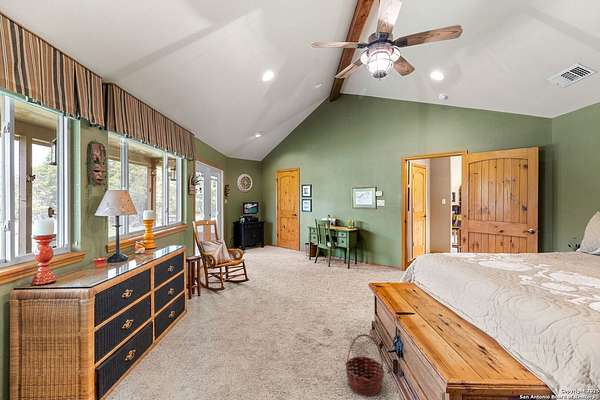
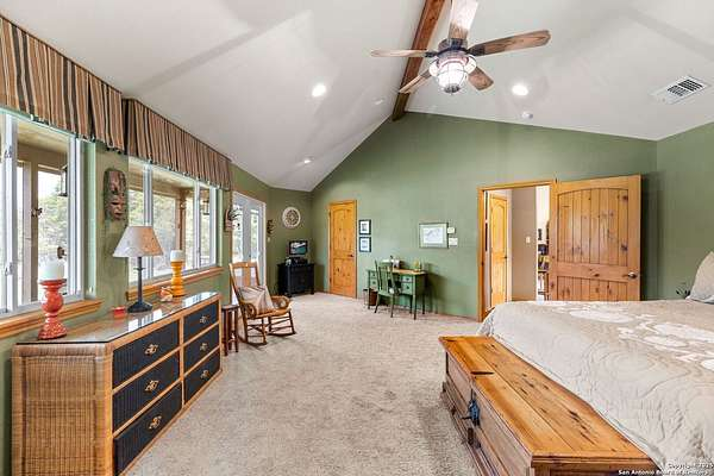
- basket (364, 359)
